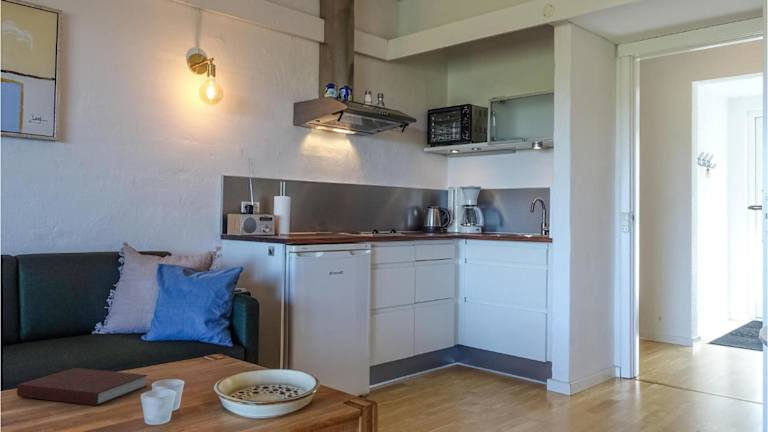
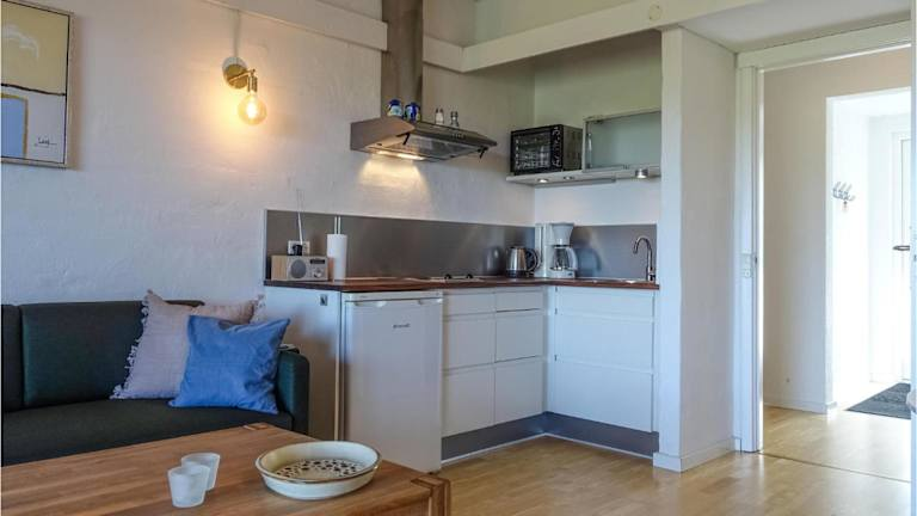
- notebook (84, 385)
